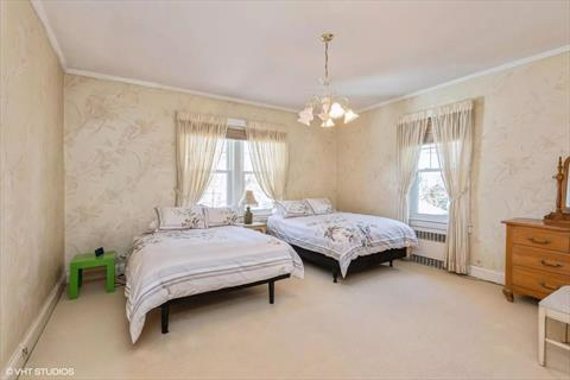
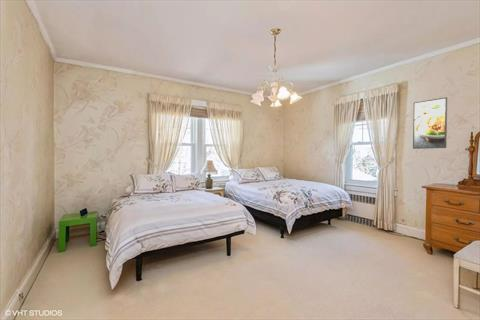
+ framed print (429, 124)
